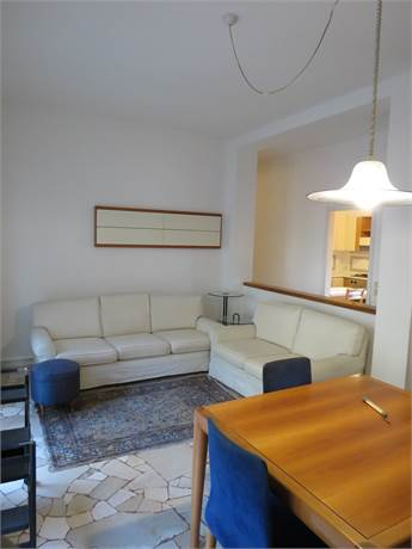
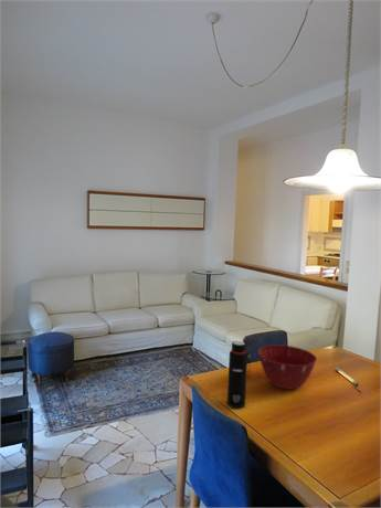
+ mixing bowl (286, 369)
+ water bottle (239, 373)
